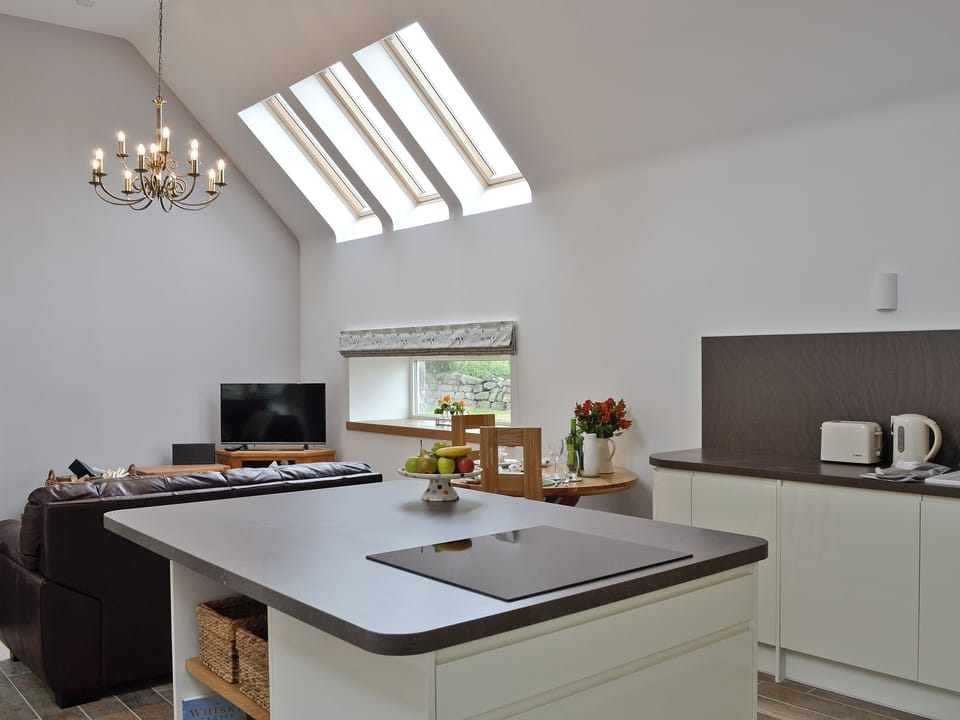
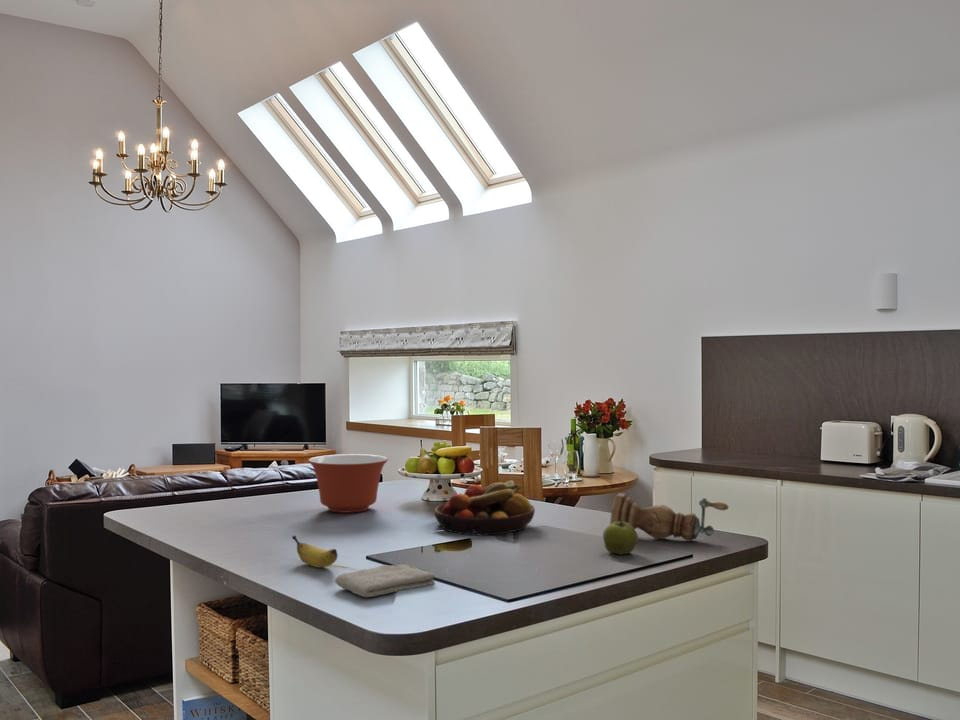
+ mixing bowl (348, 483)
+ banana (316, 553)
+ apple (620, 536)
+ fruit bowl (484, 504)
+ washcloth (386, 579)
+ pepper mill (669, 517)
